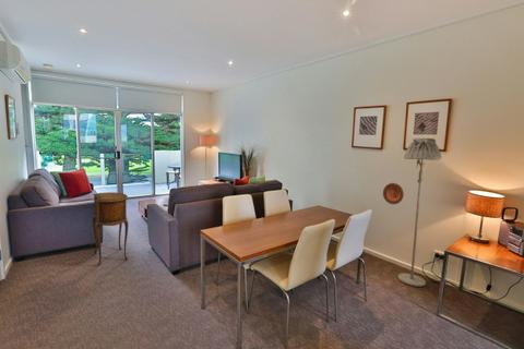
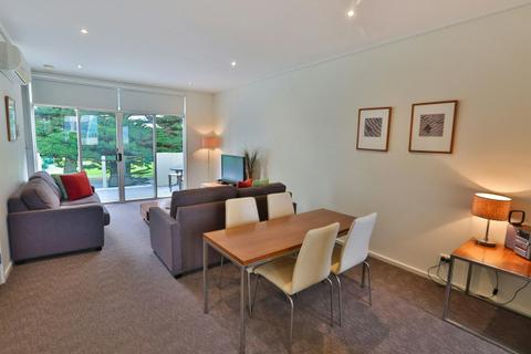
- decorative plate (393, 193)
- floor lamp (417, 210)
- side table (110, 225)
